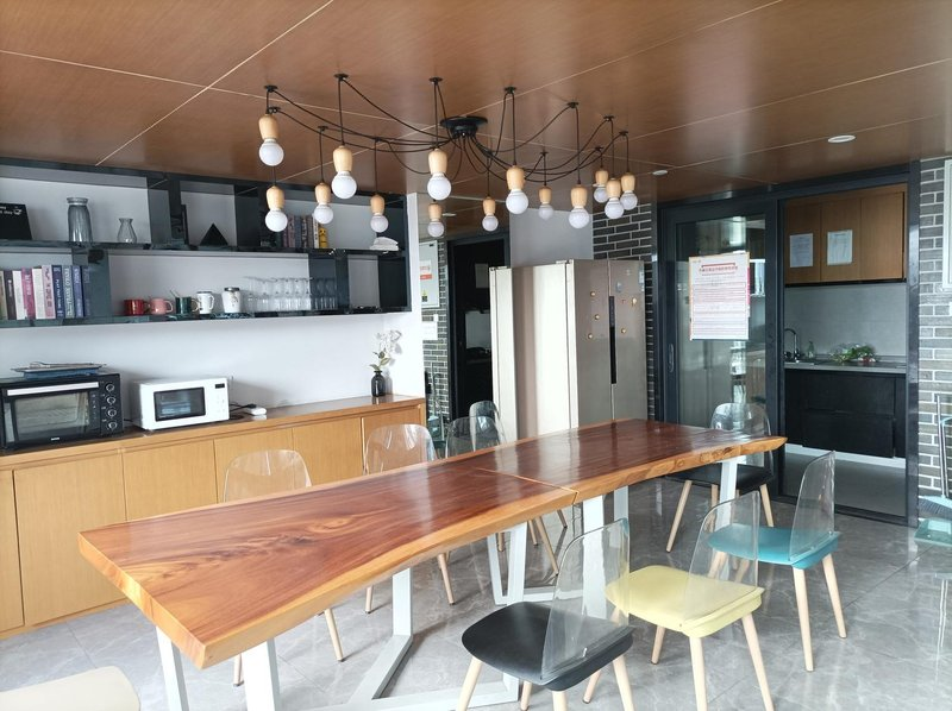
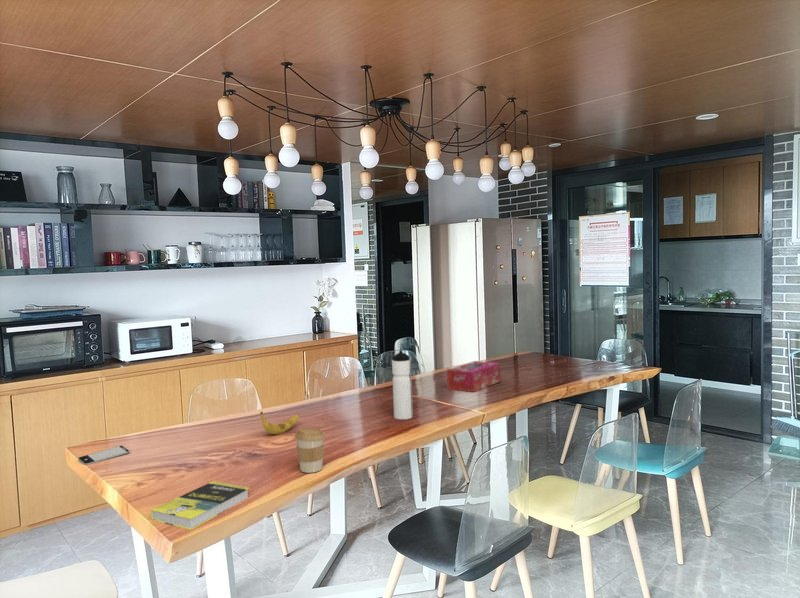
+ banana (283, 422)
+ water bottle (402, 384)
+ smartphone (104, 455)
+ coffee cup (310, 448)
+ tissue box (474, 375)
+ book (202, 503)
